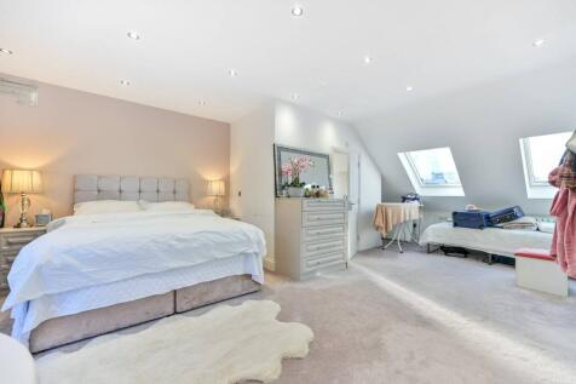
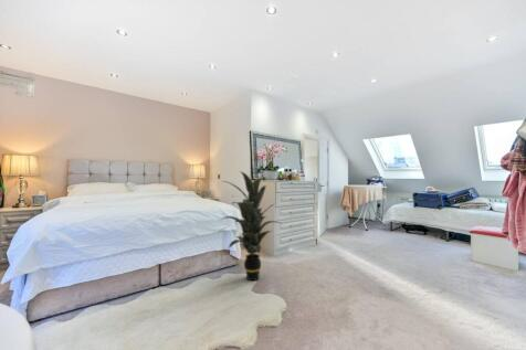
+ indoor plant (248, 224)
